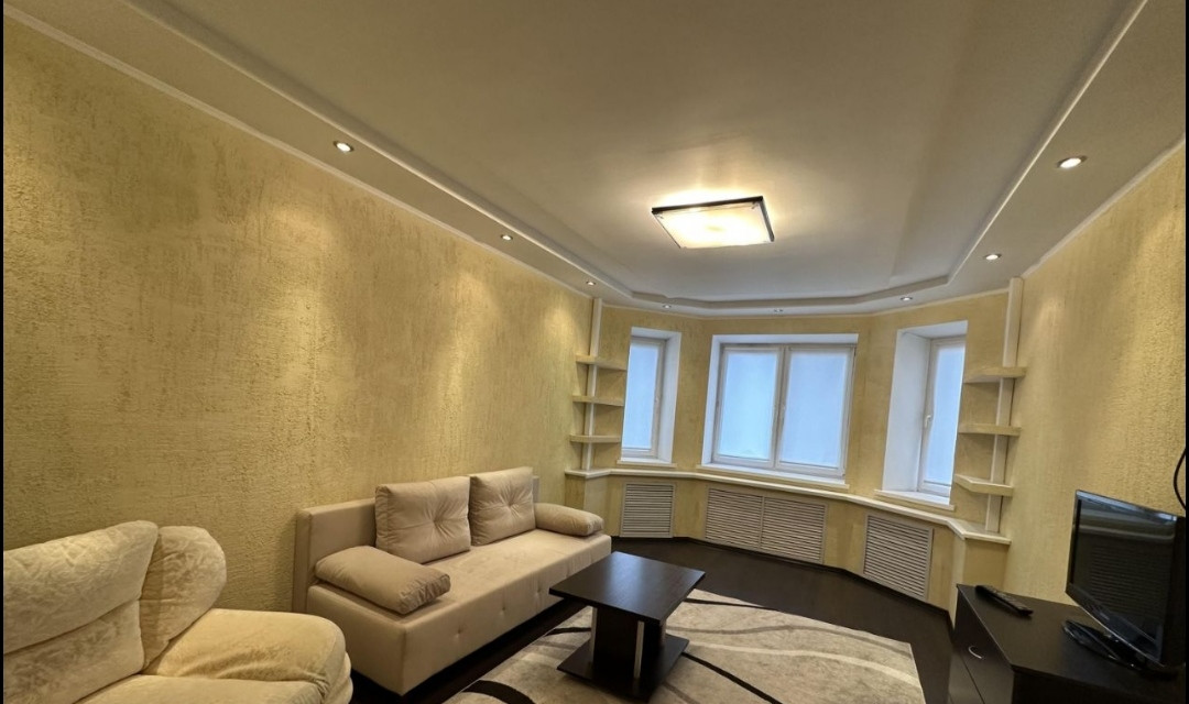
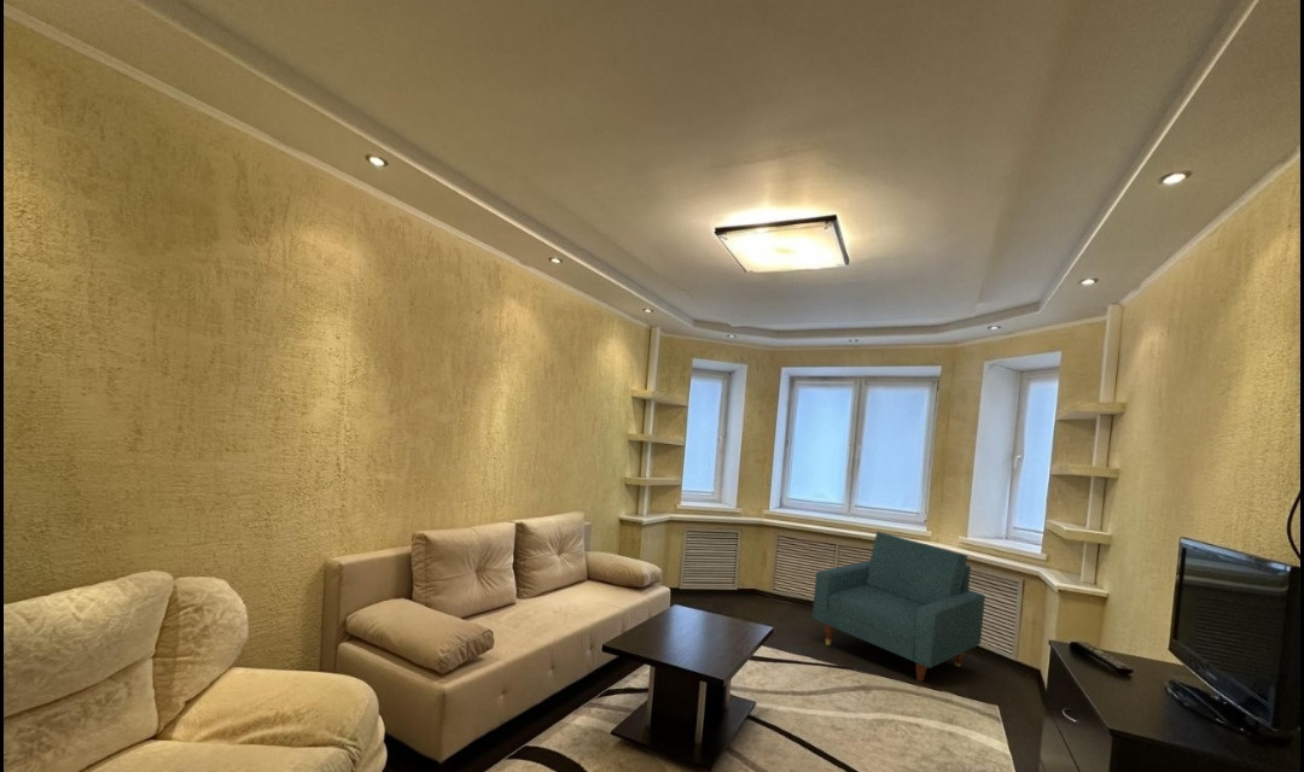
+ armchair (896, 600)
